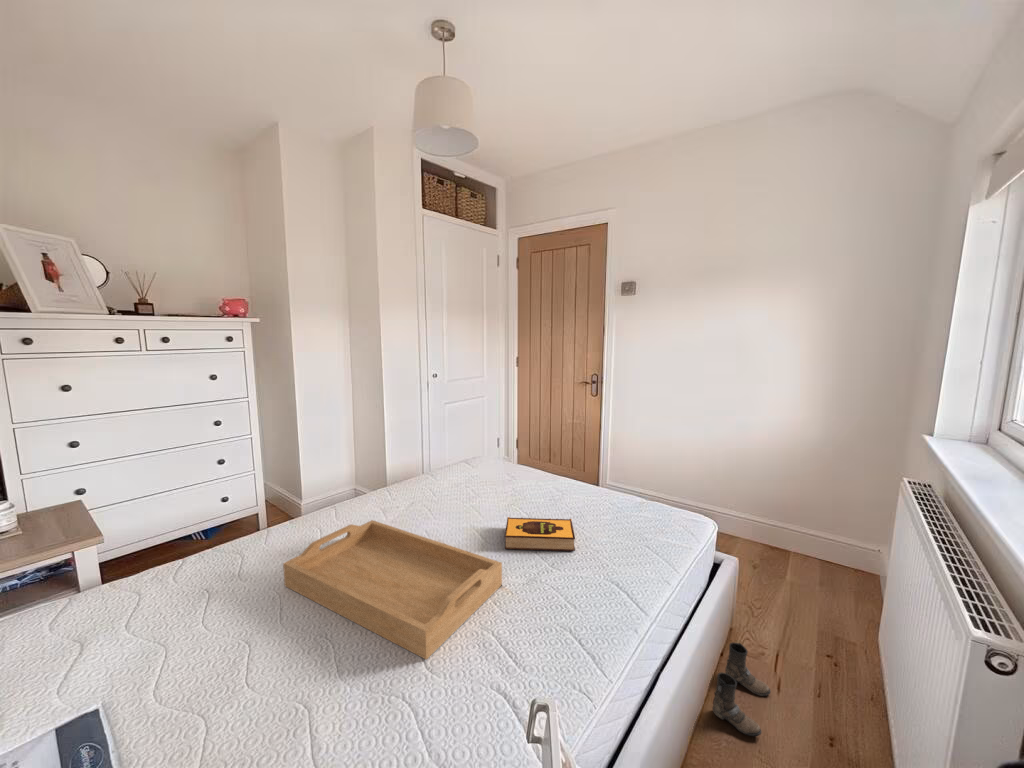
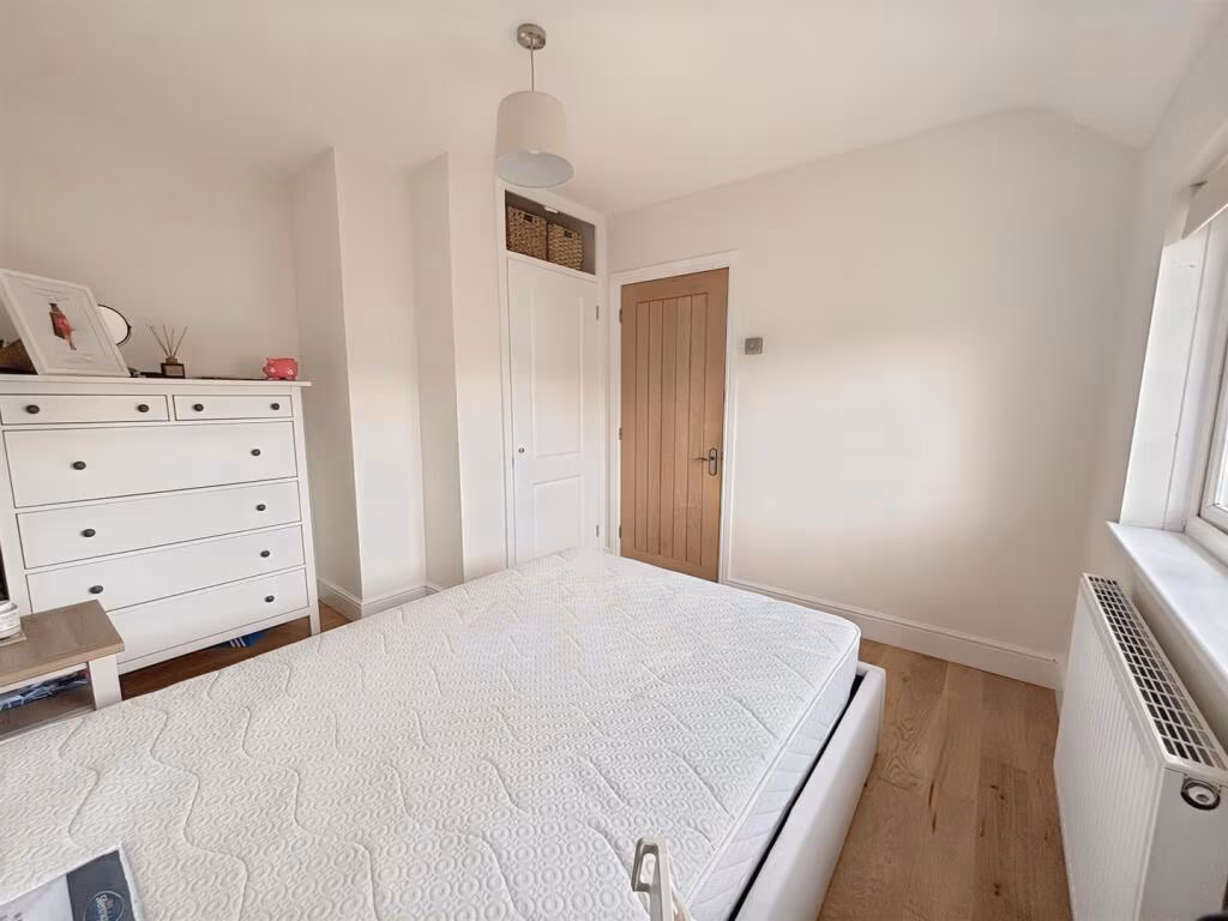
- hardback book (539, 532)
- boots (743, 685)
- serving tray (393, 570)
